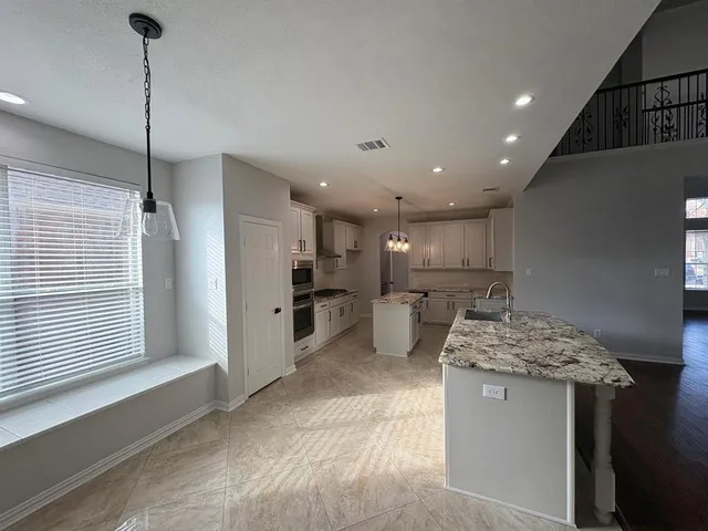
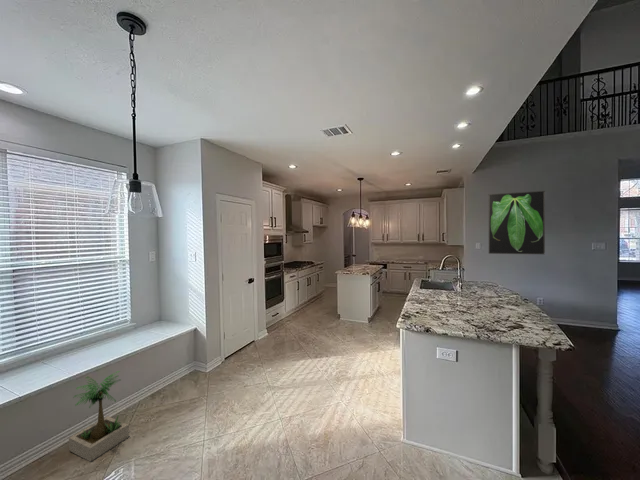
+ potted plant (102, 409)
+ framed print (515, 223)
